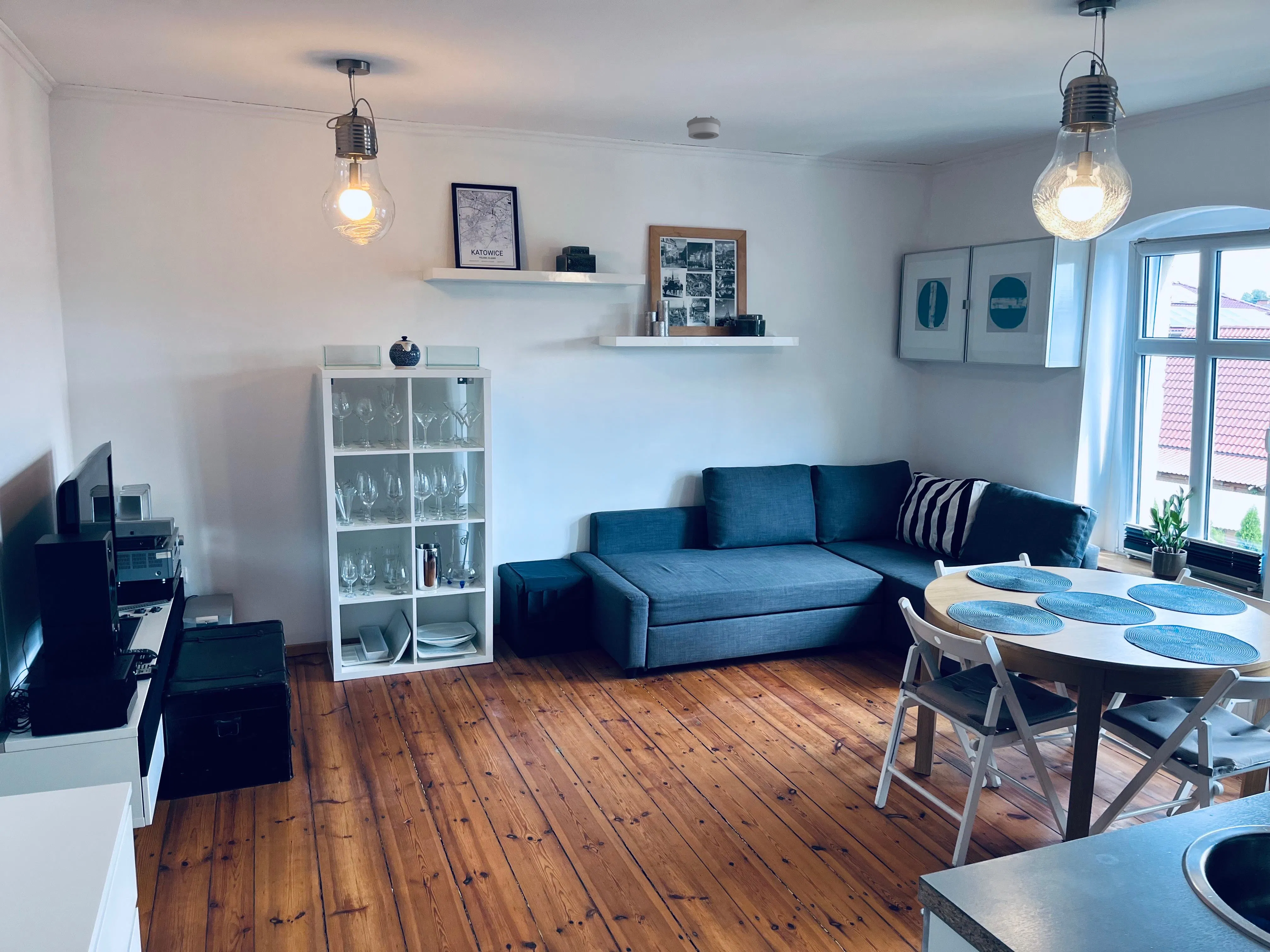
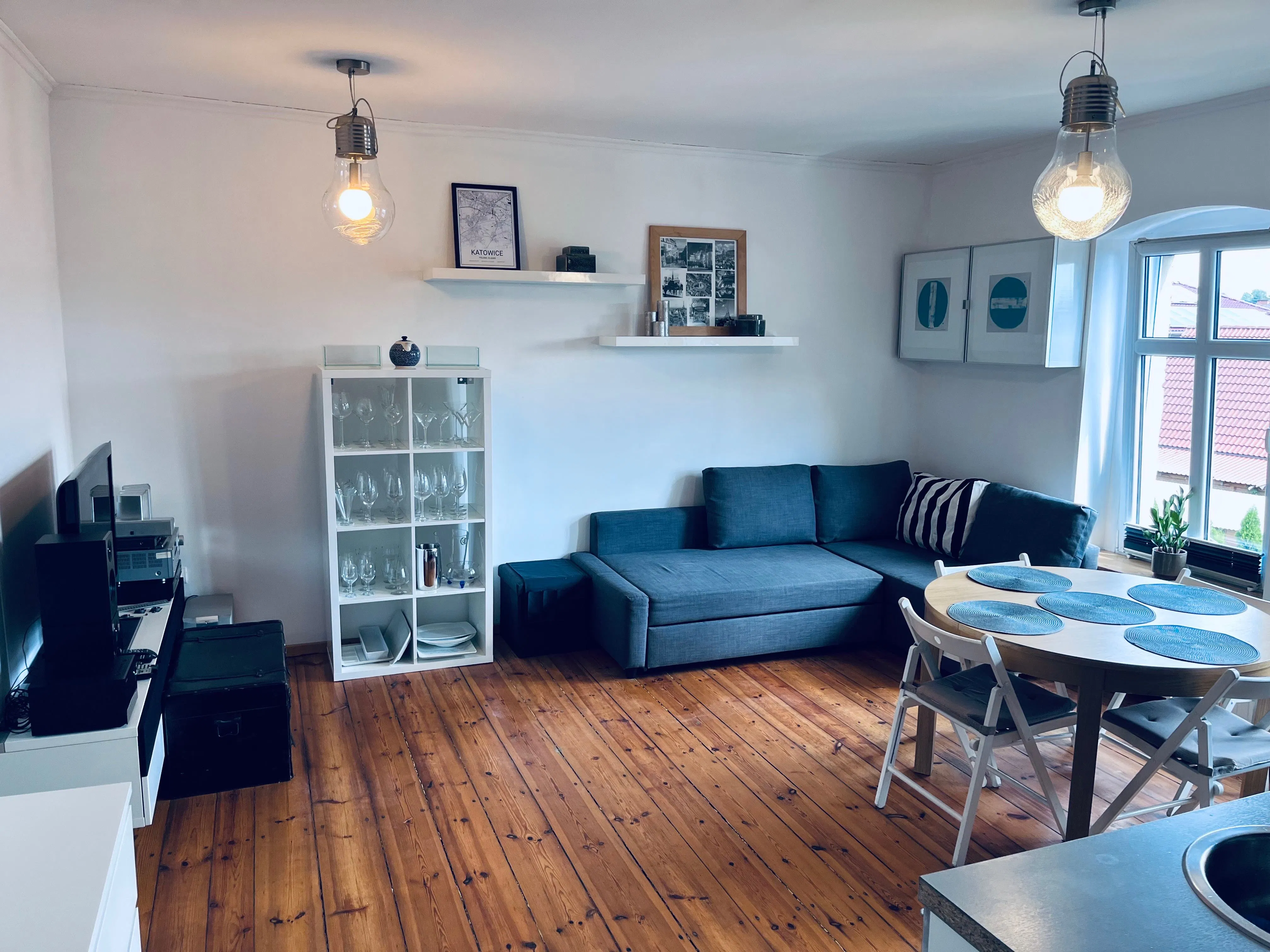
- smoke detector (703, 127)
